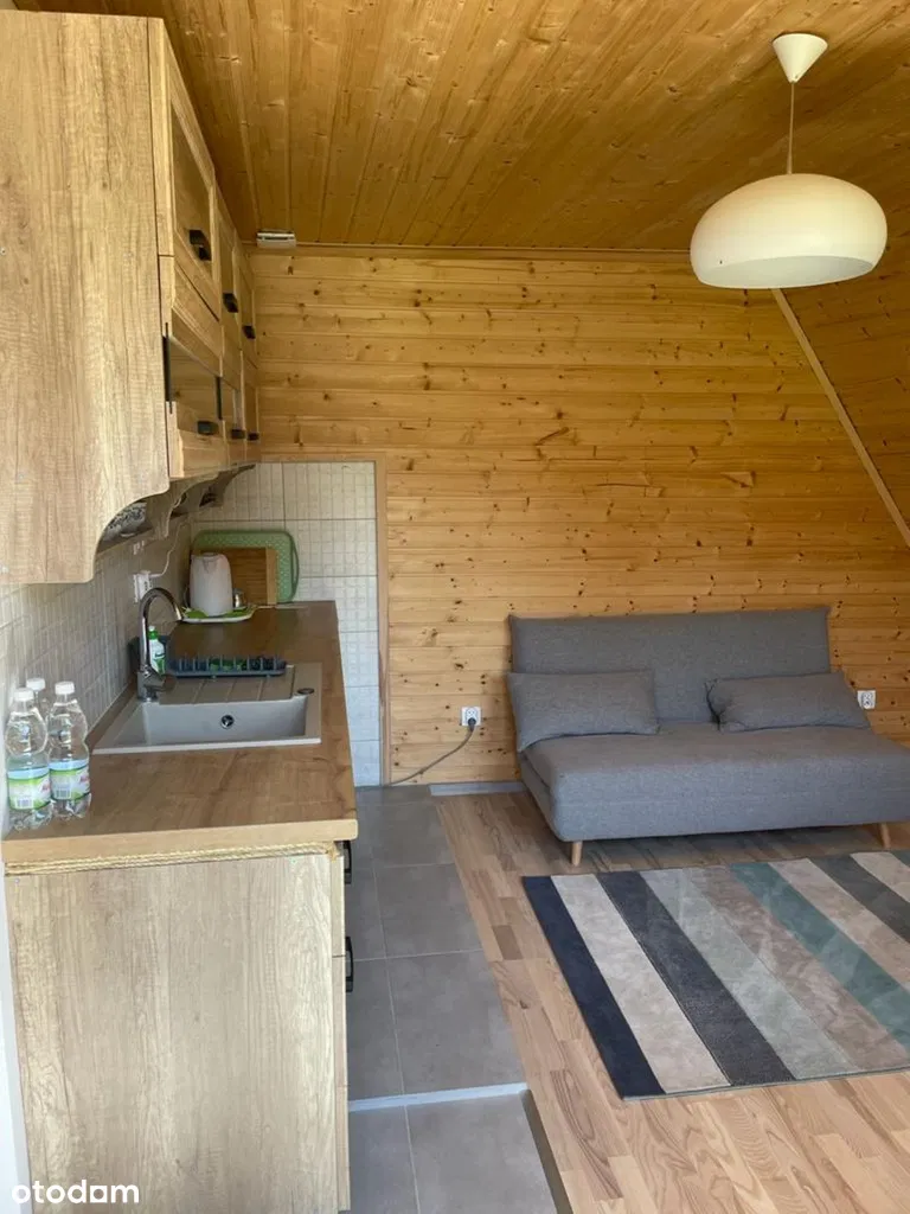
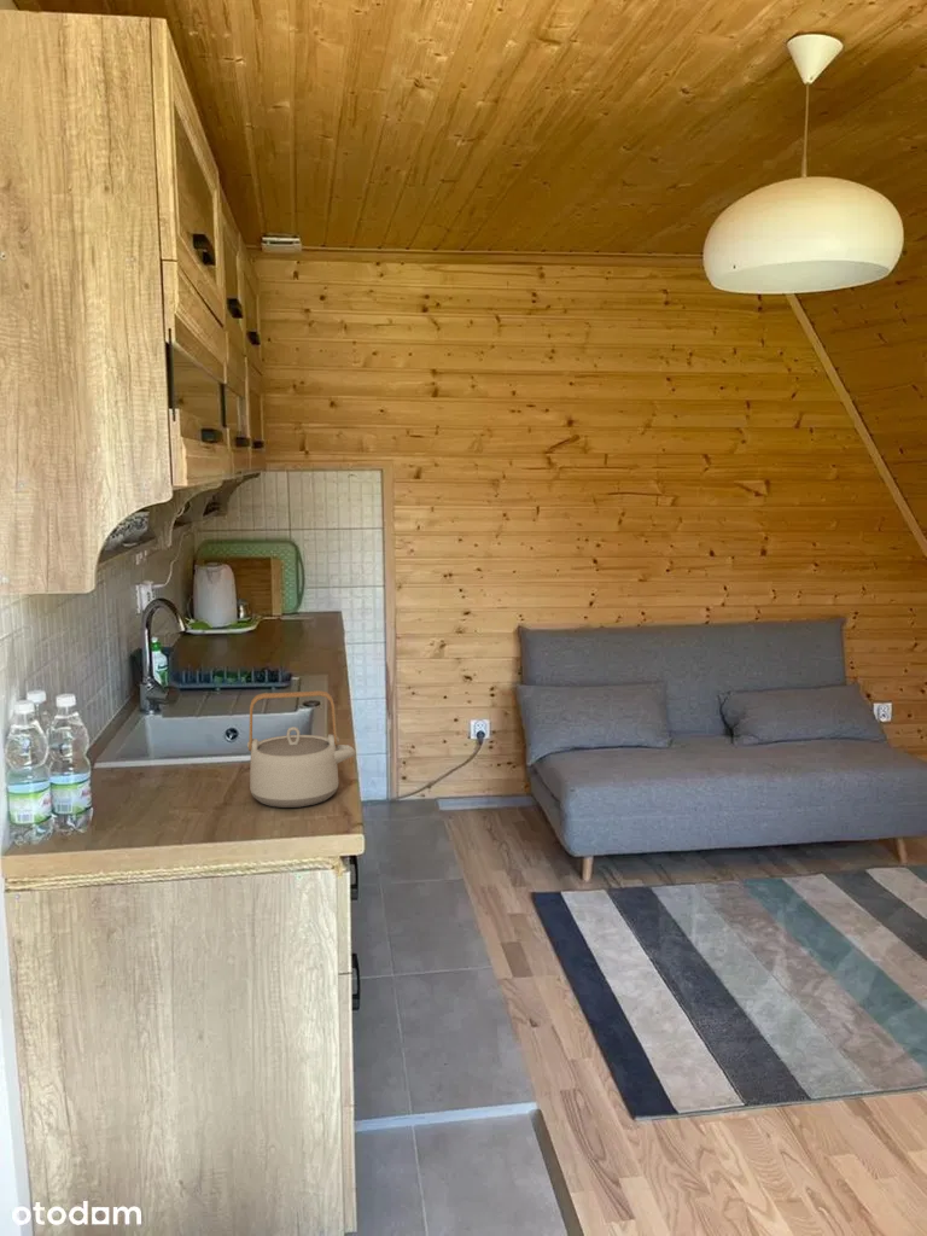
+ teapot (302, 744)
